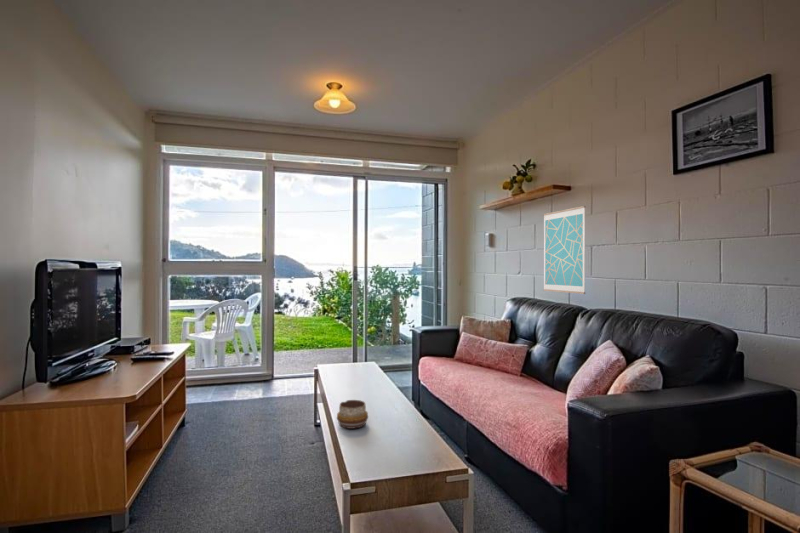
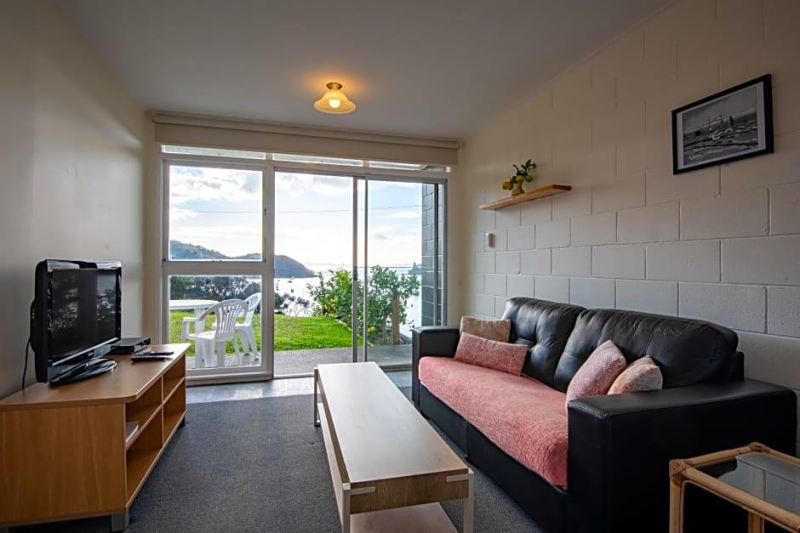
- wall art (562, 251)
- decorative bowl (352, 414)
